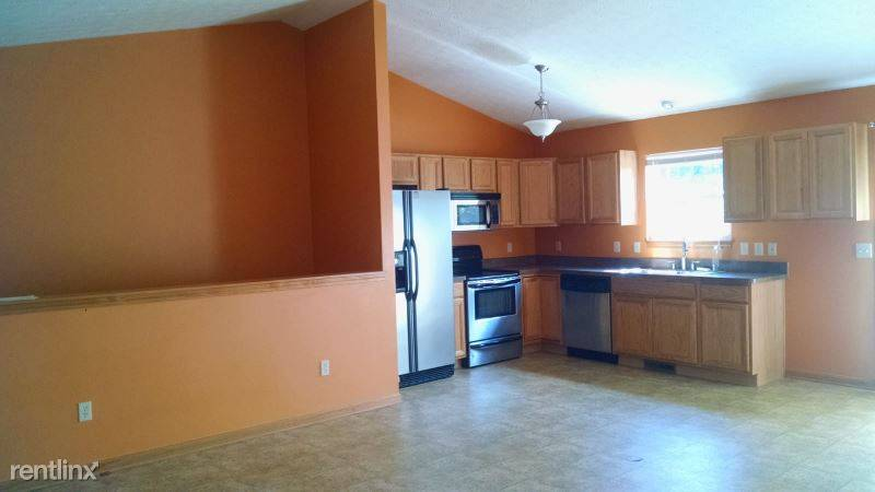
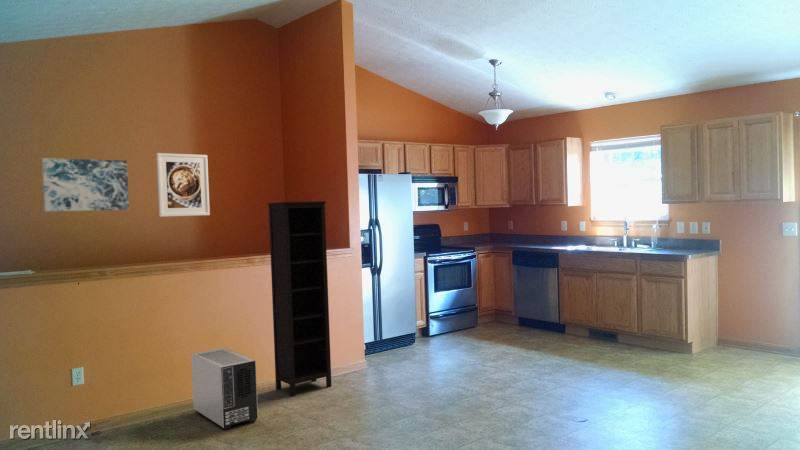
+ air purifier (223, 386)
+ bookcase (300, 295)
+ wall art (87, 185)
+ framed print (183, 185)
